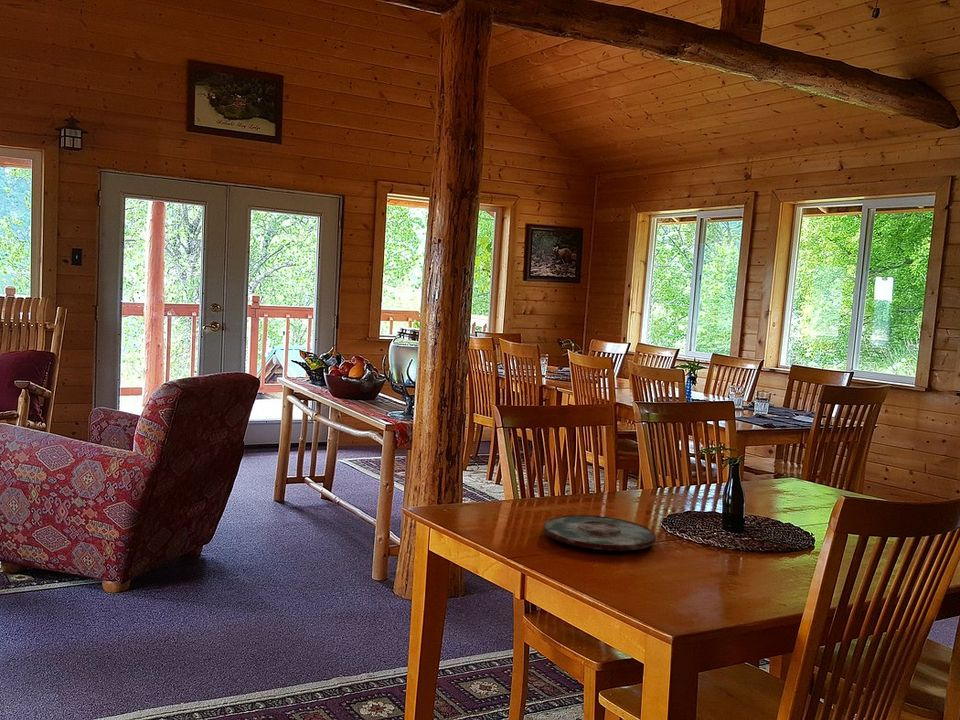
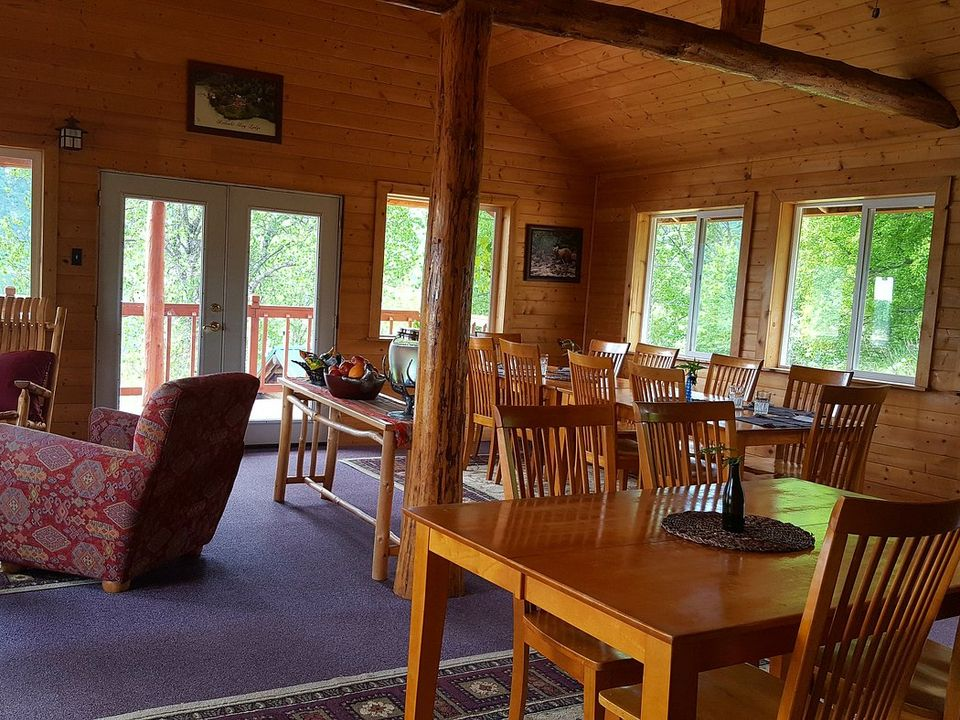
- plate (599, 532)
